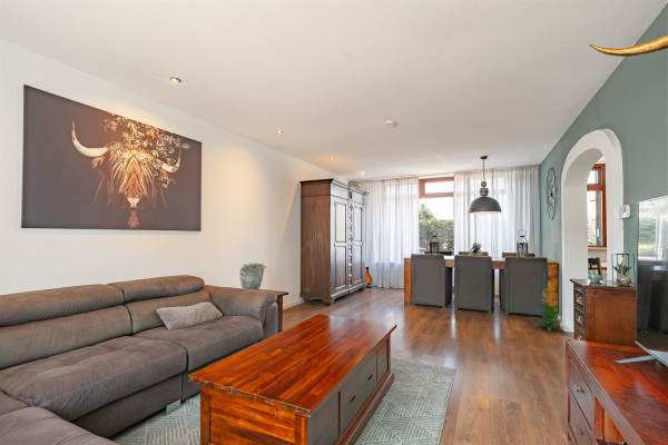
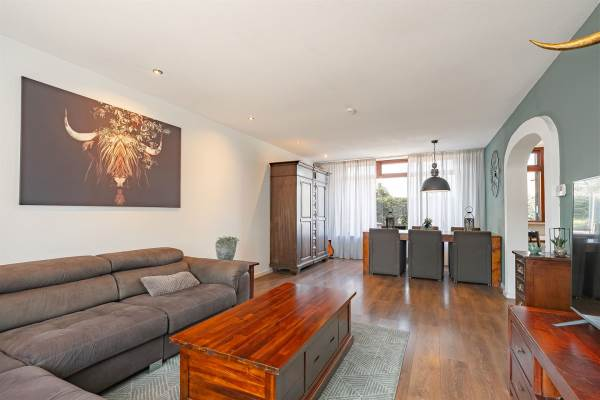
- indoor plant (549, 304)
